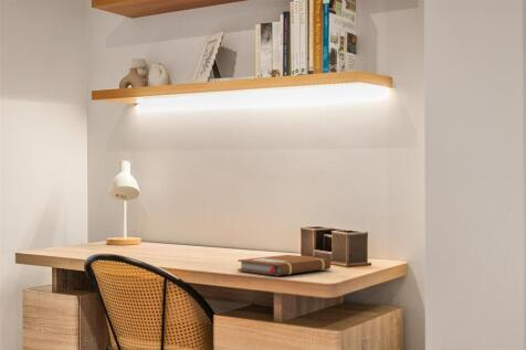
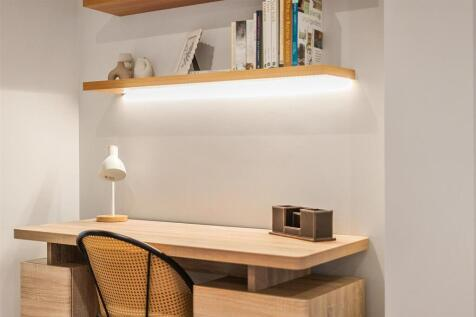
- notebook (283, 264)
